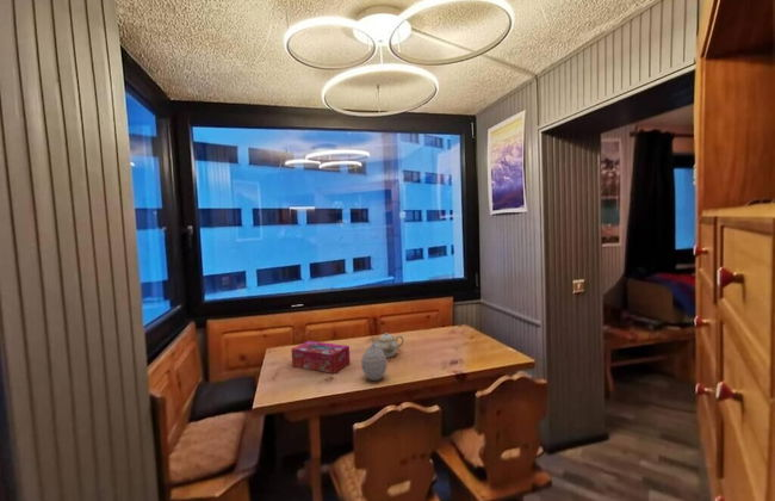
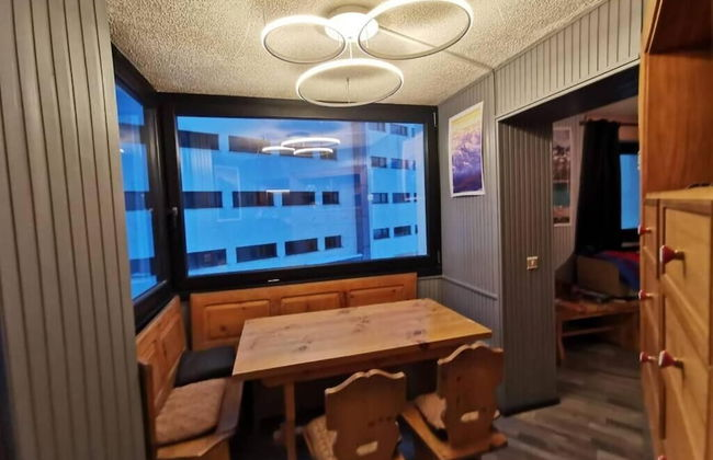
- vase (373, 361)
- teapot (388, 344)
- tissue box (321, 355)
